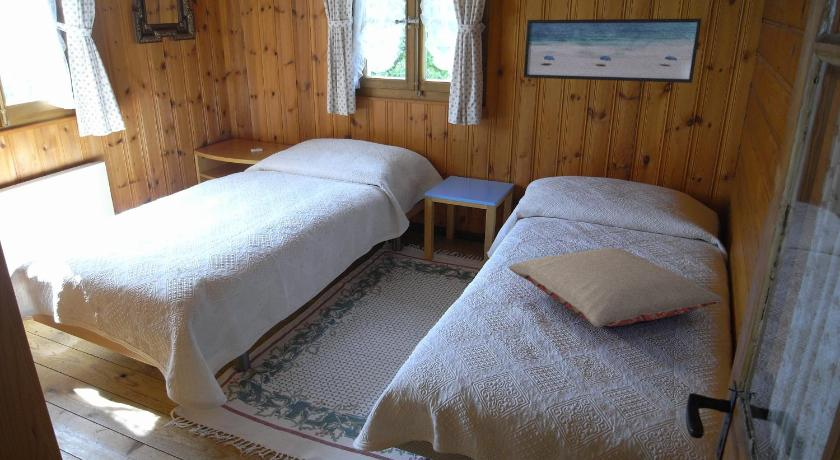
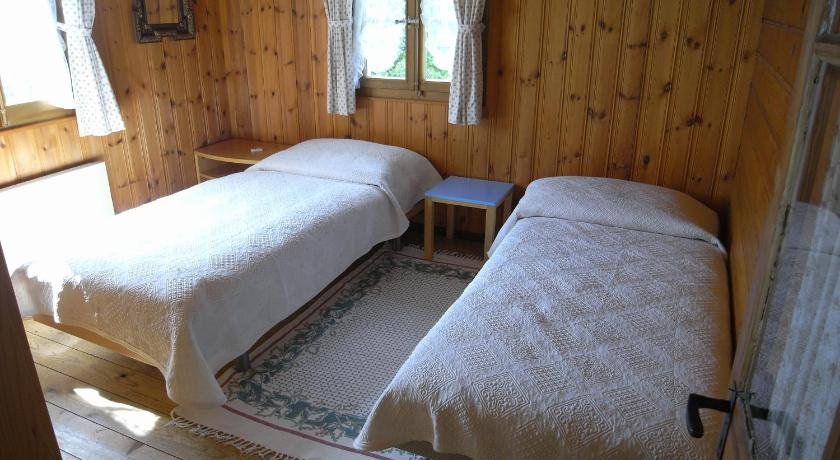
- wall art (606, 50)
- pillow (608, 282)
